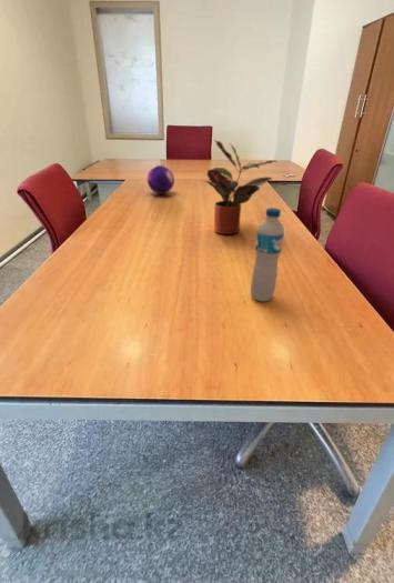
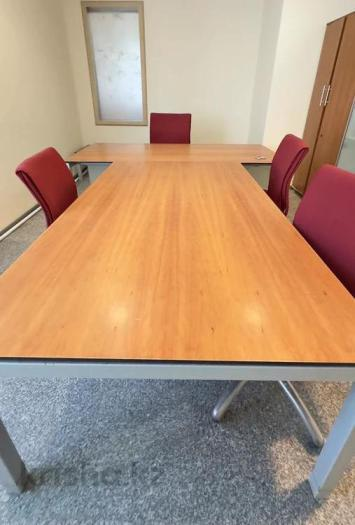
- decorative orb (160, 180)
- potted plant (238, 188)
- water bottle (266, 257)
